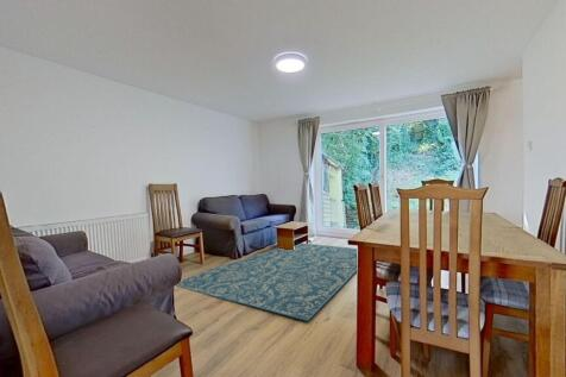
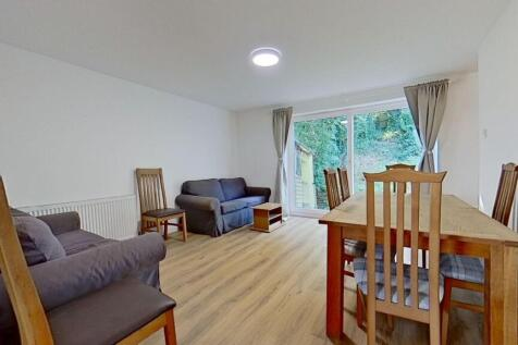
- rug (289, 264)
